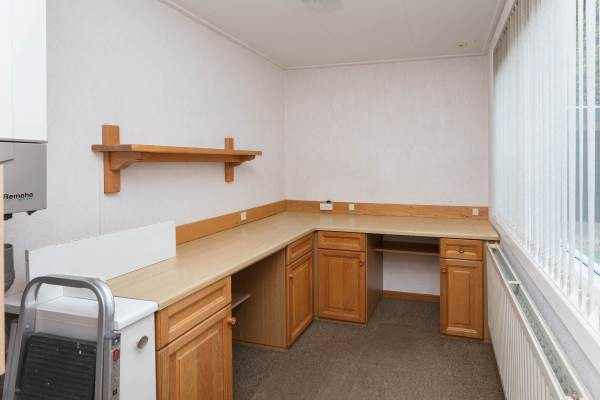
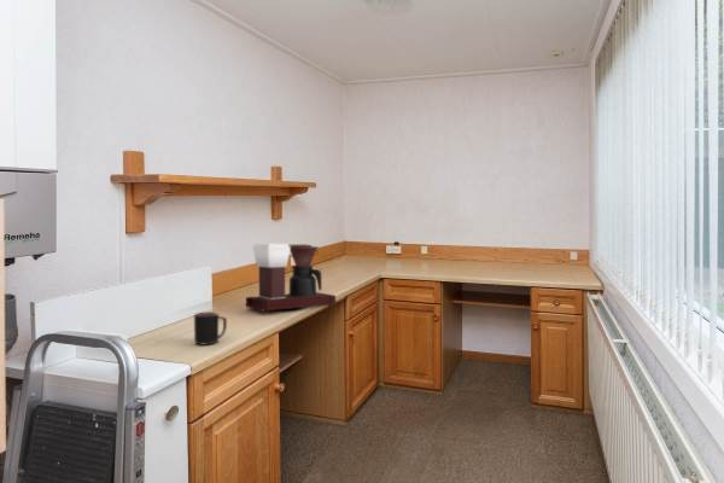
+ coffee maker (292, 275)
+ mug (210, 327)
